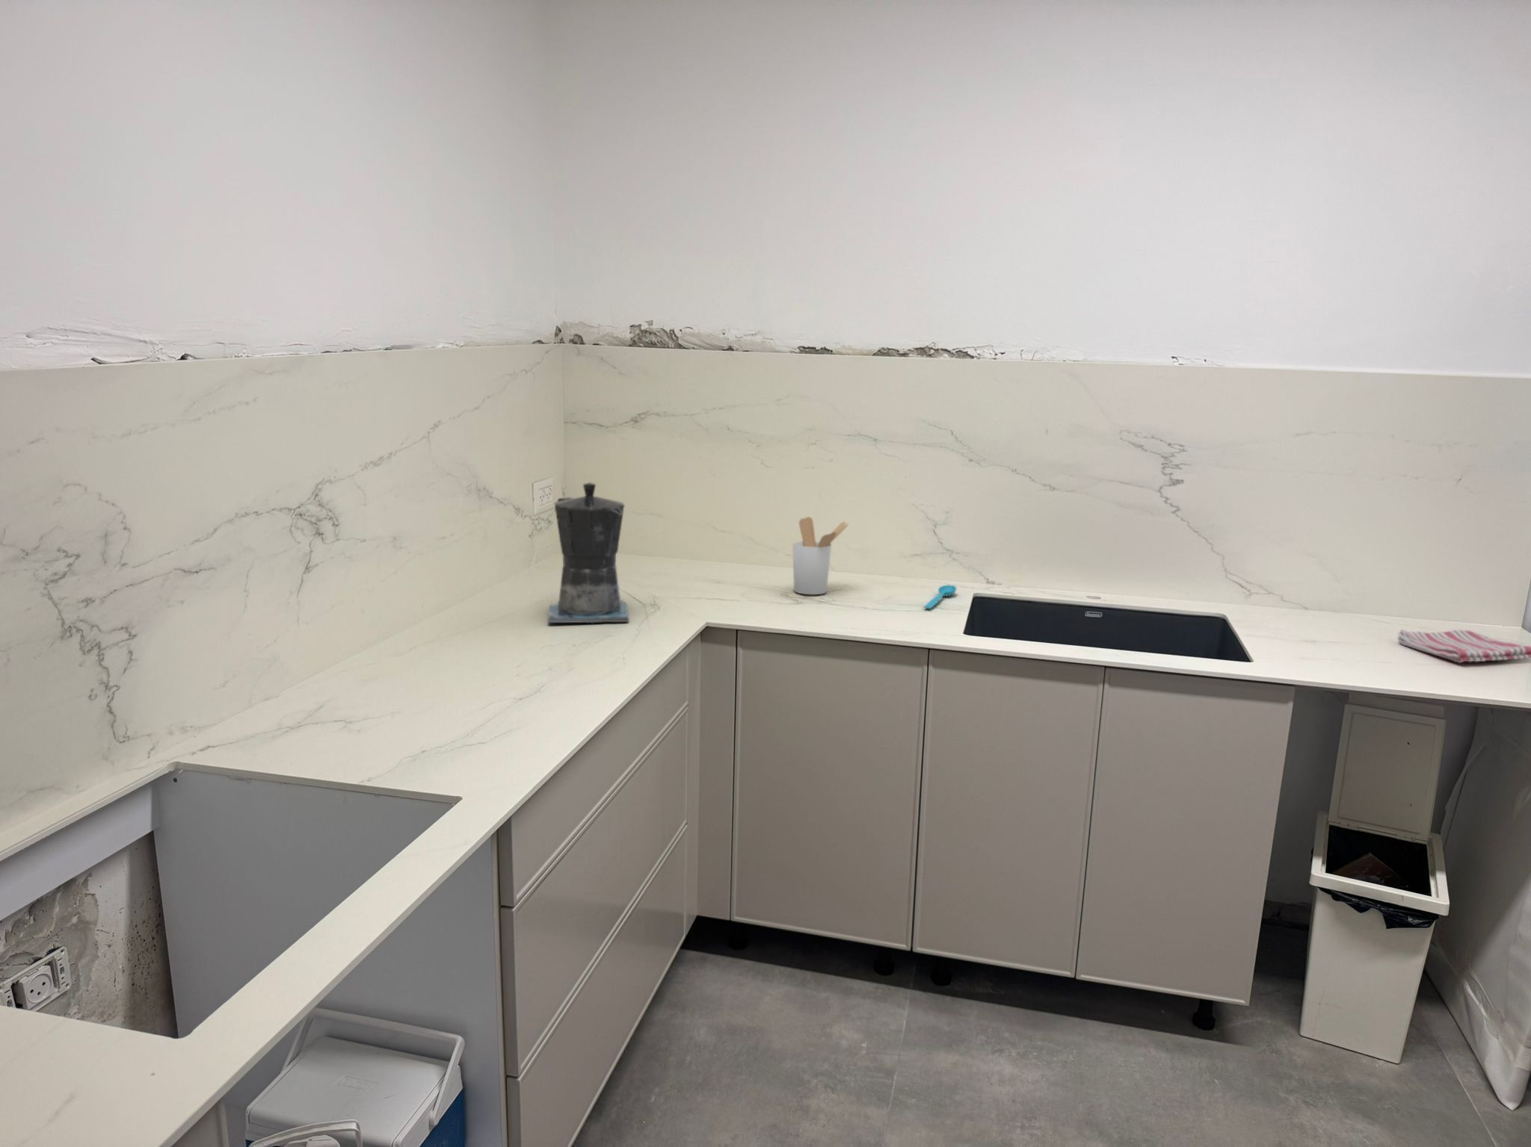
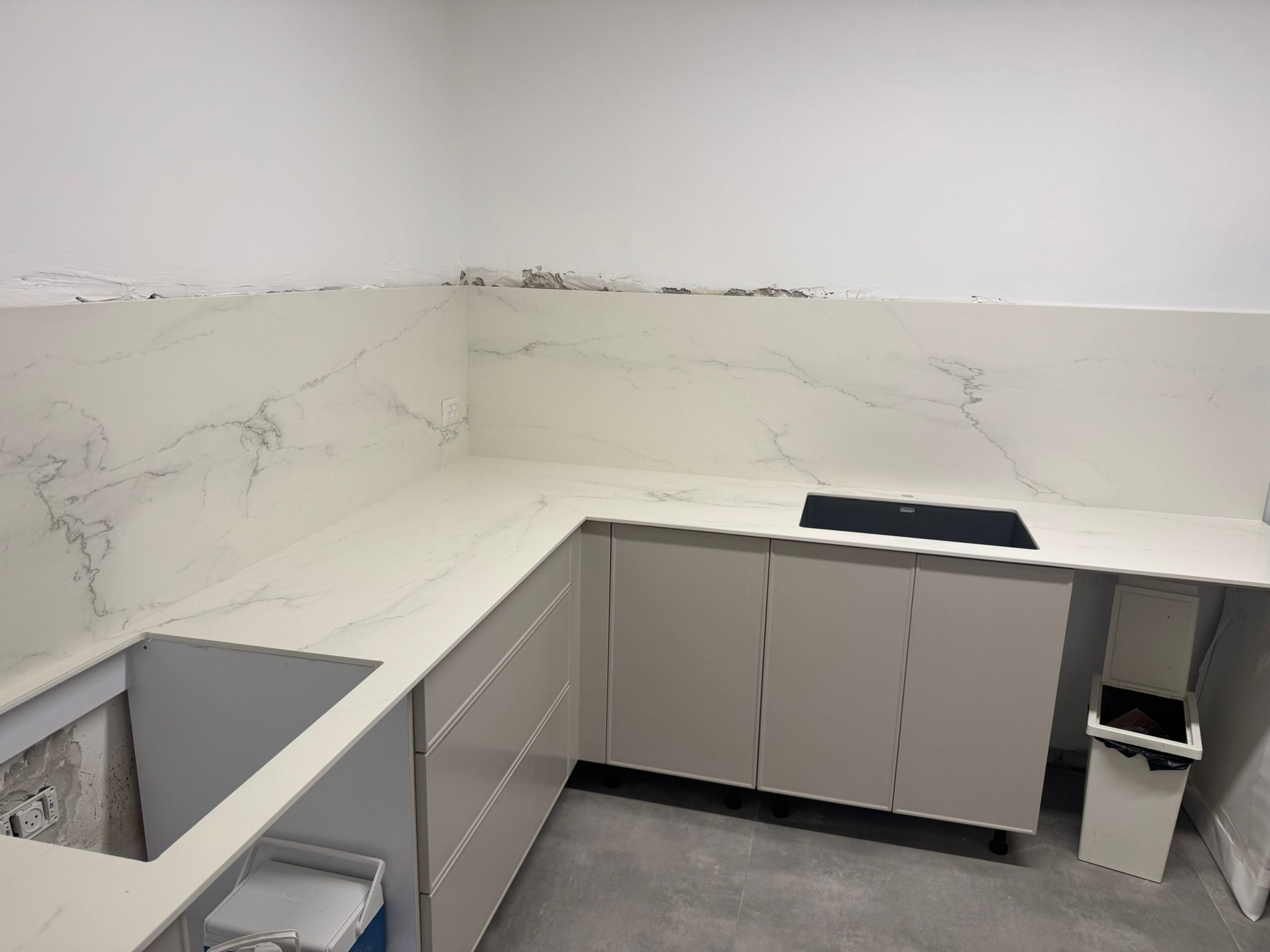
- dish towel (1467, 643)
- spoon (939, 596)
- coffee maker (588, 548)
- utensil holder (821, 555)
